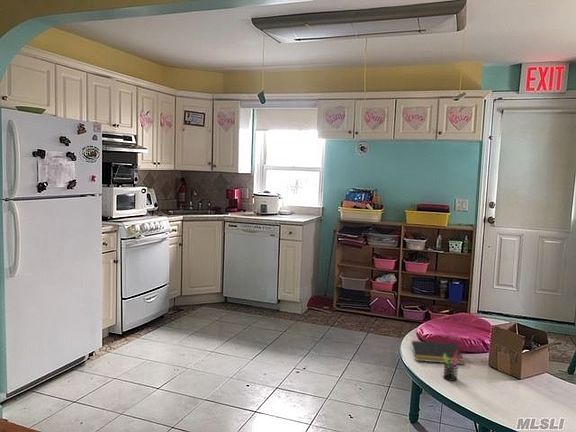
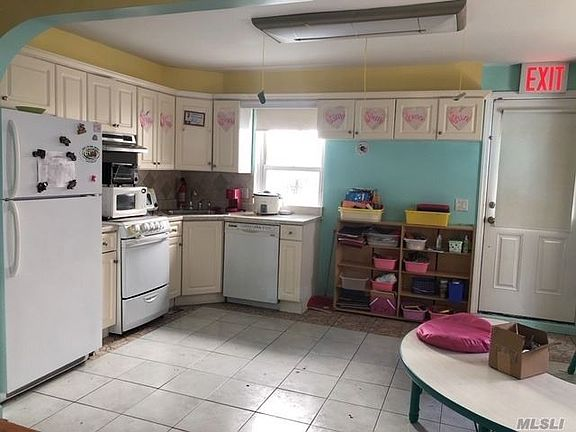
- notepad (436, 351)
- pen holder (450, 363)
